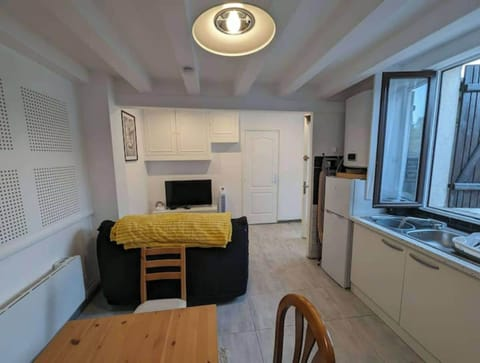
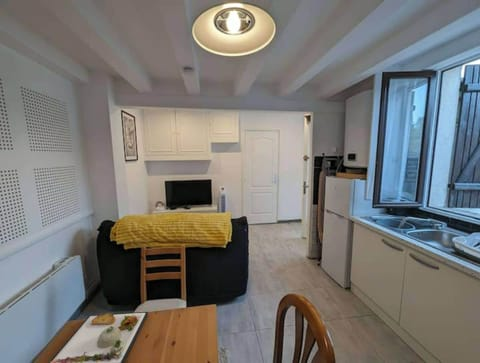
+ dinner plate (102, 333)
